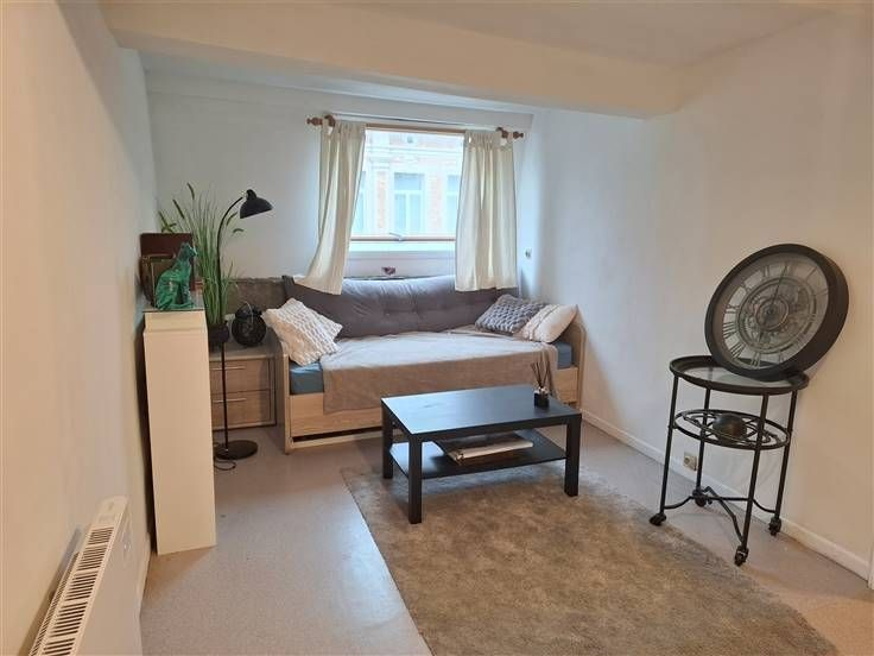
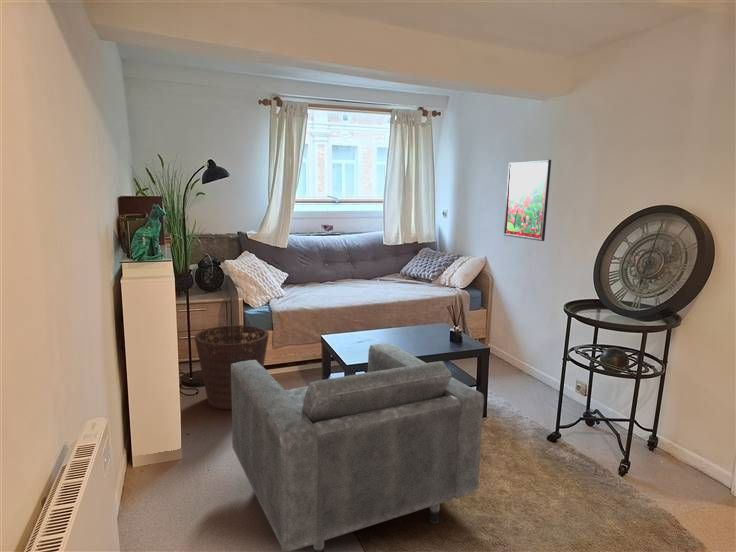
+ basket (230, 366)
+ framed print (525, 200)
+ armchair (348, 425)
